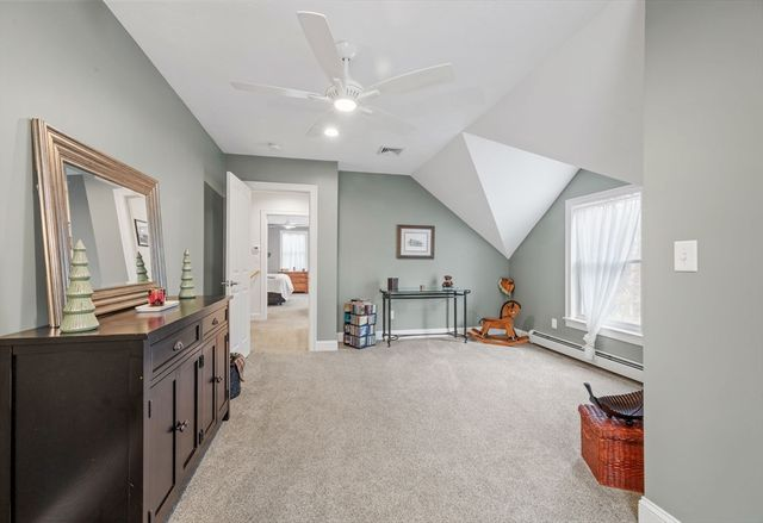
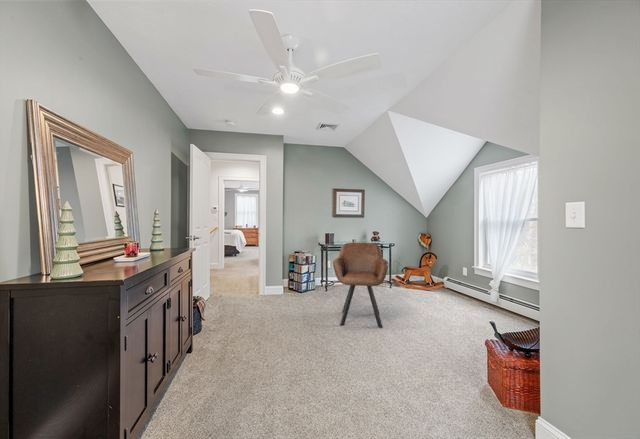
+ armchair (360, 281)
